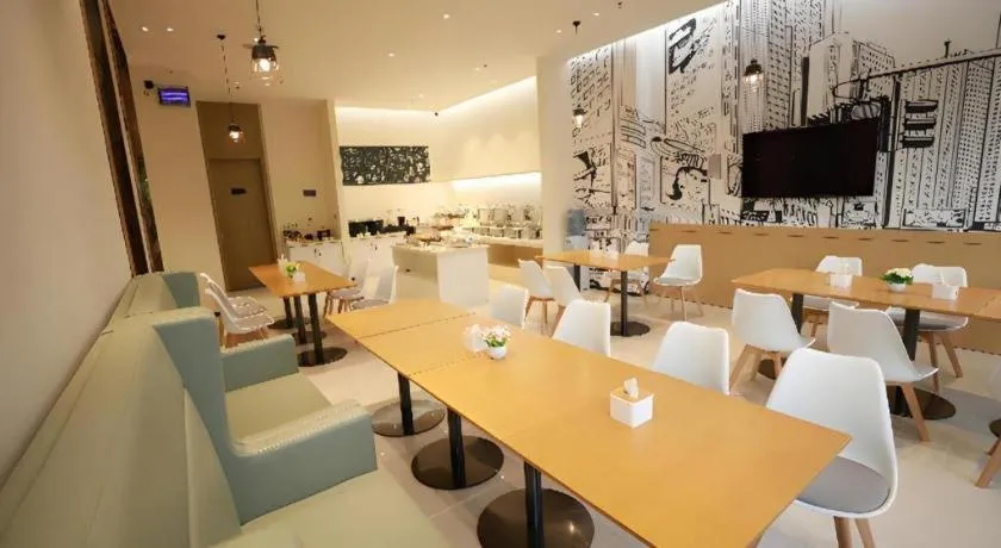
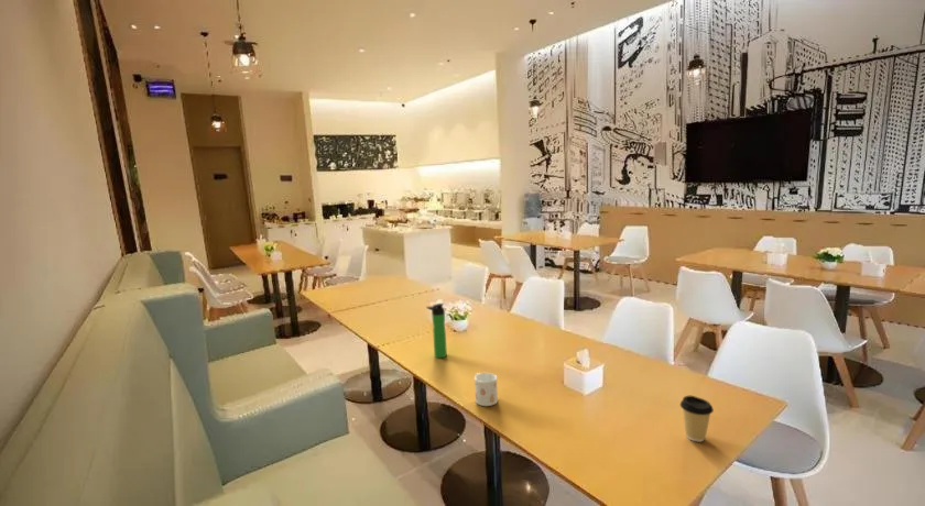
+ bottle (437, 330)
+ mug (483, 386)
+ coffee cup (696, 419)
